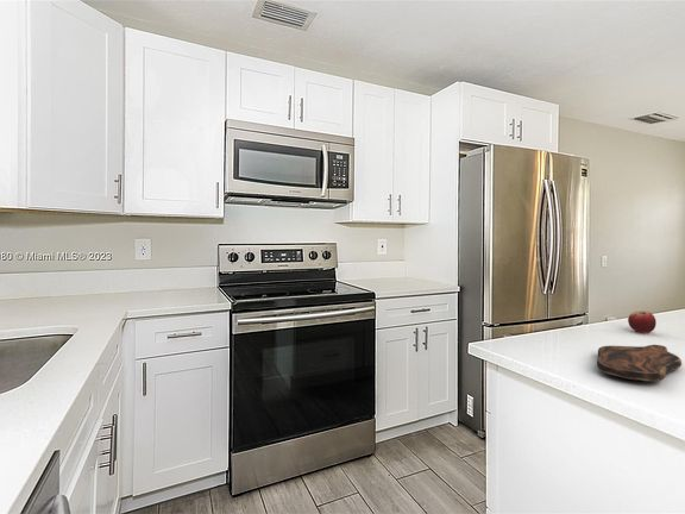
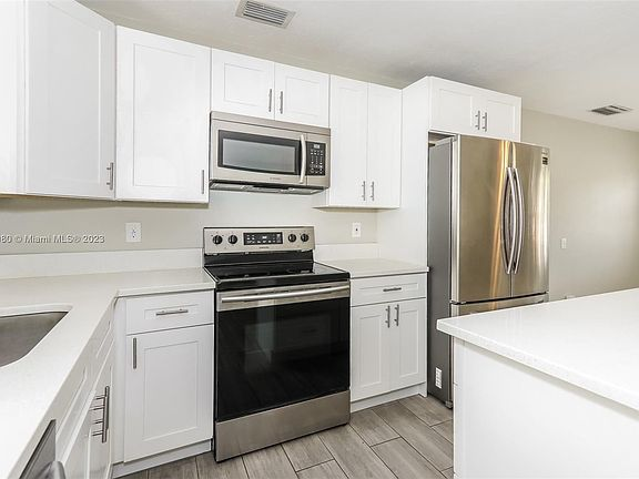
- cutting board (636, 357)
- fruit (641, 321)
